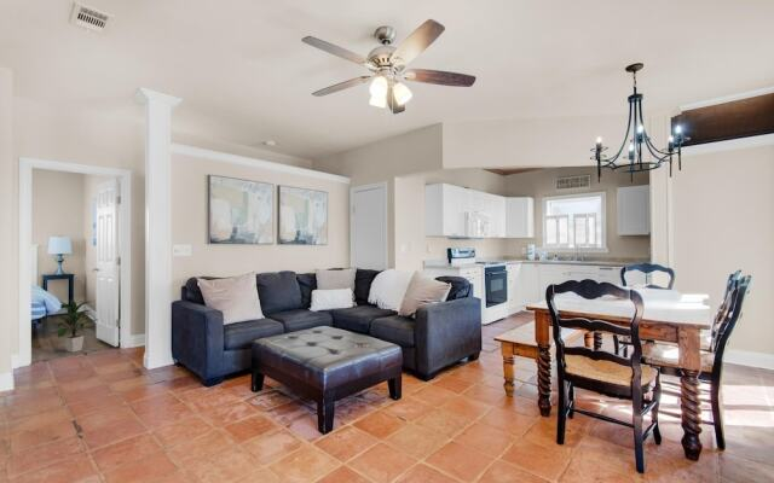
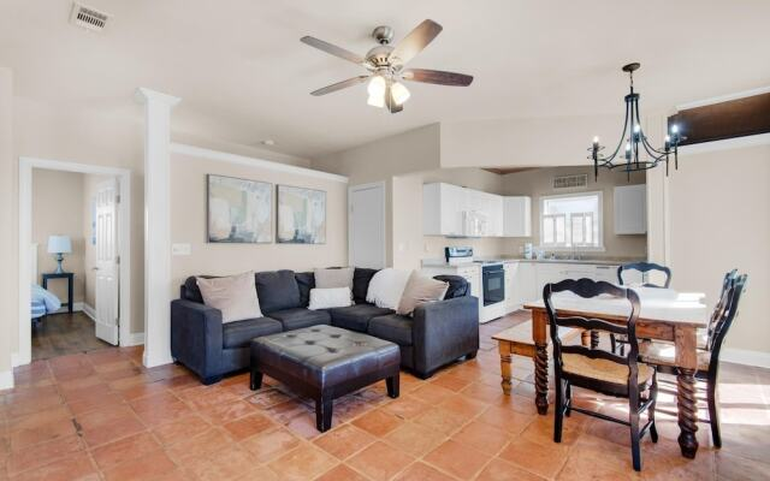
- indoor plant (74, 324)
